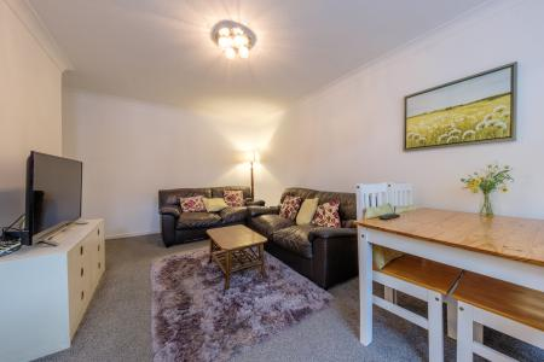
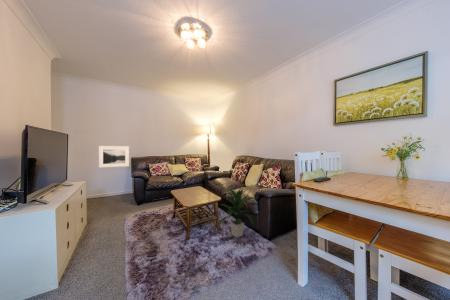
+ indoor plant (235, 210)
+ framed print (114, 156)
